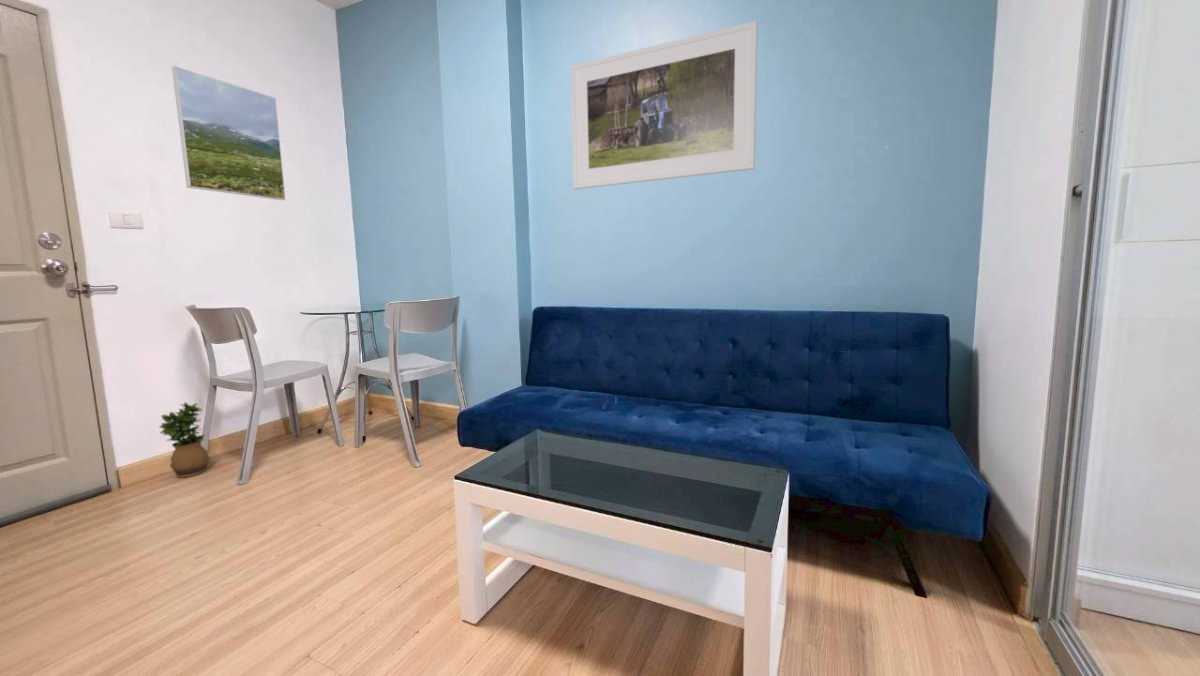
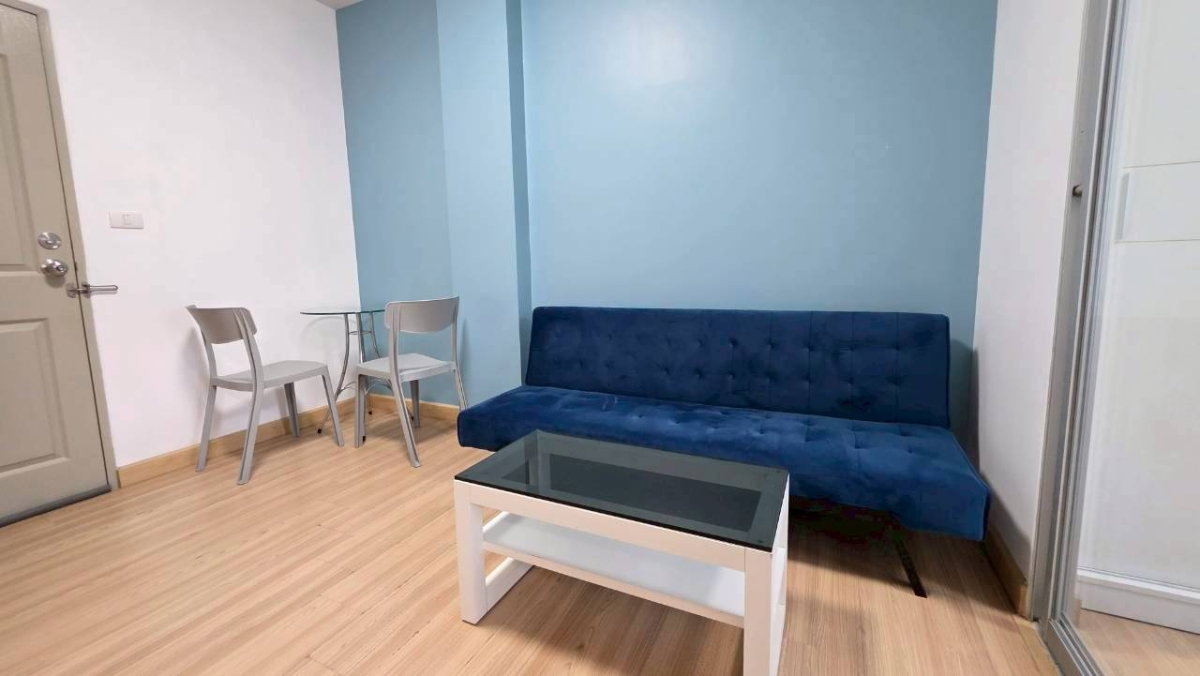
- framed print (656, 114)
- potted plant (181, 439)
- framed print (234, 139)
